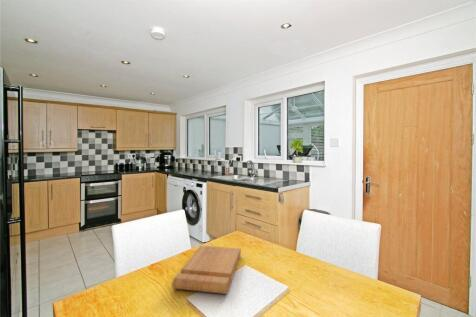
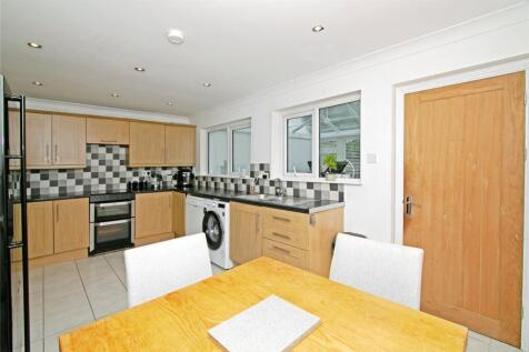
- cutting board (211, 265)
